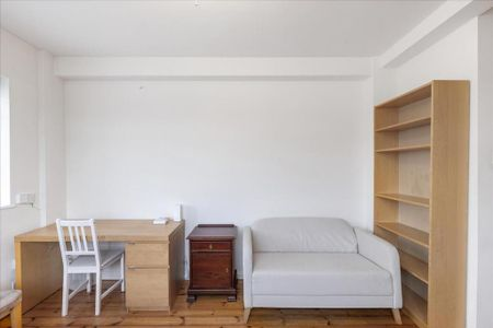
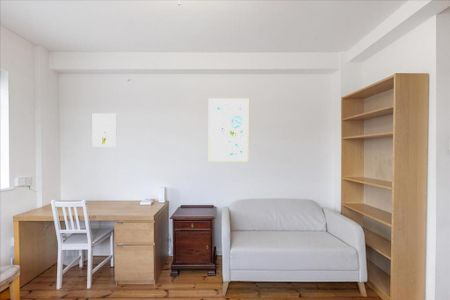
+ wall art (228, 130)
+ wall art (104, 130)
